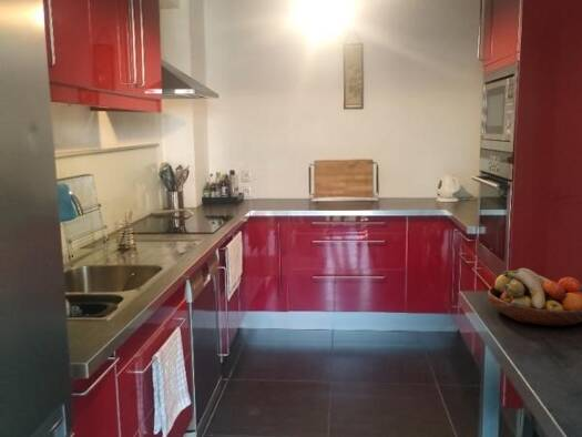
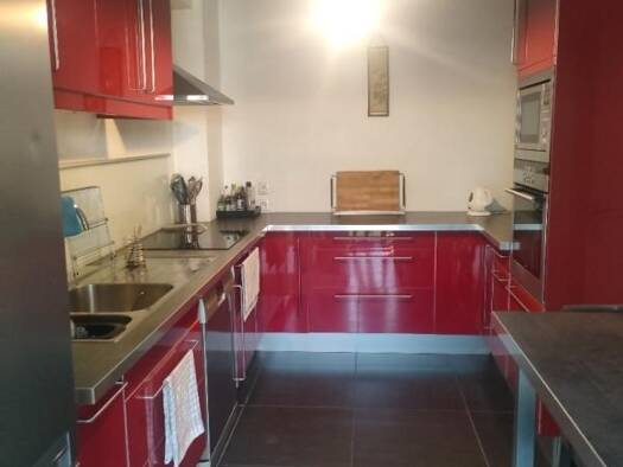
- fruit bowl (541, 292)
